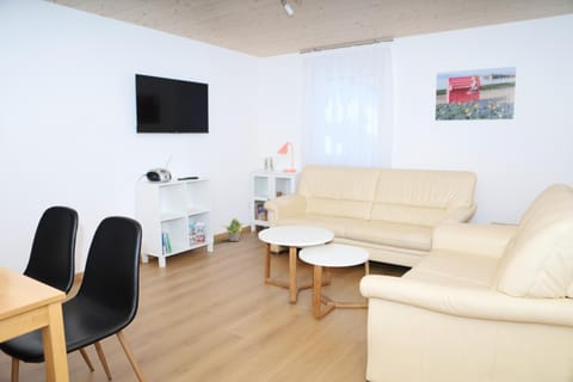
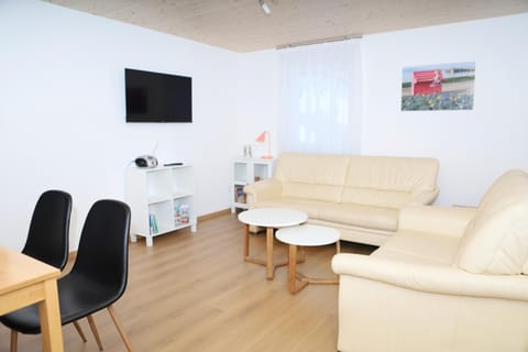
- potted plant (232, 229)
